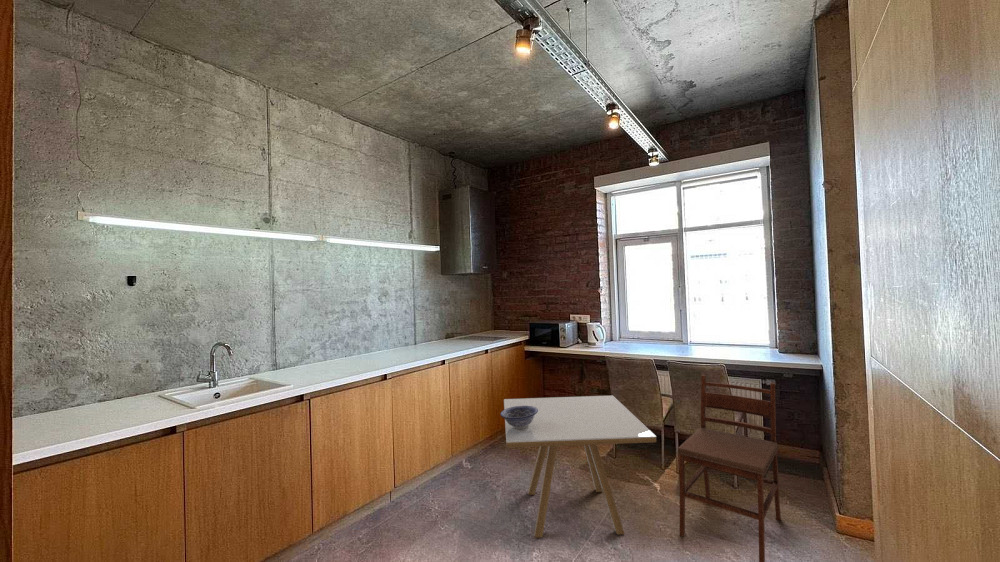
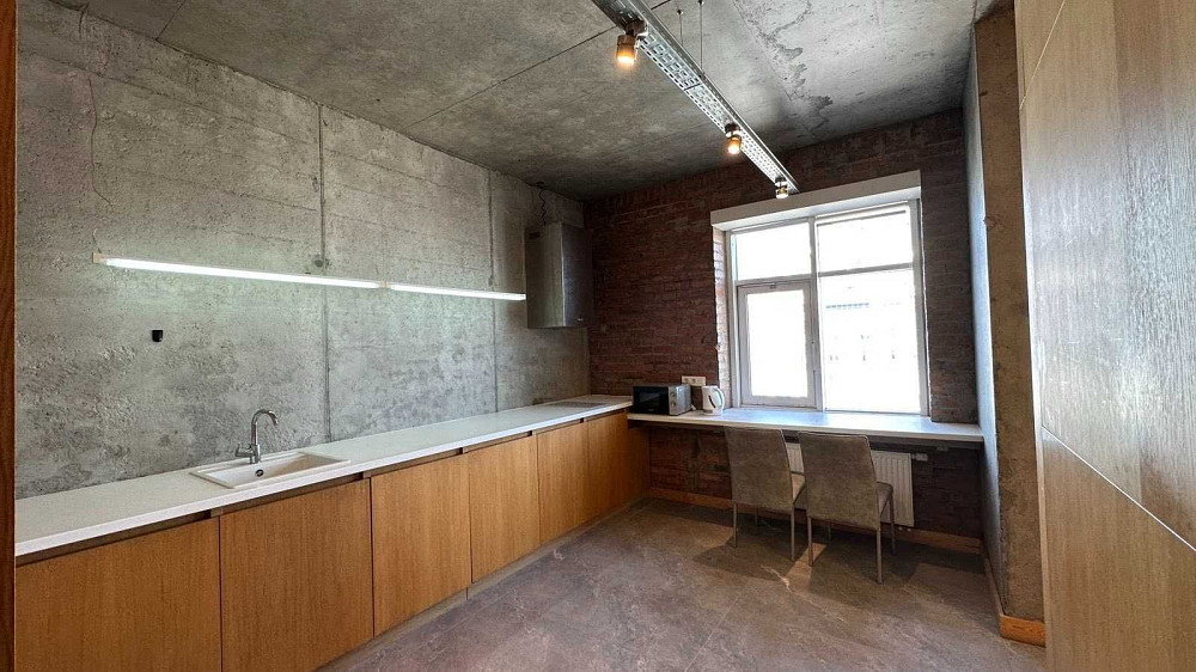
- decorative bowl (520, 419)
- dining table (554, 460)
- dining chair (728, 456)
